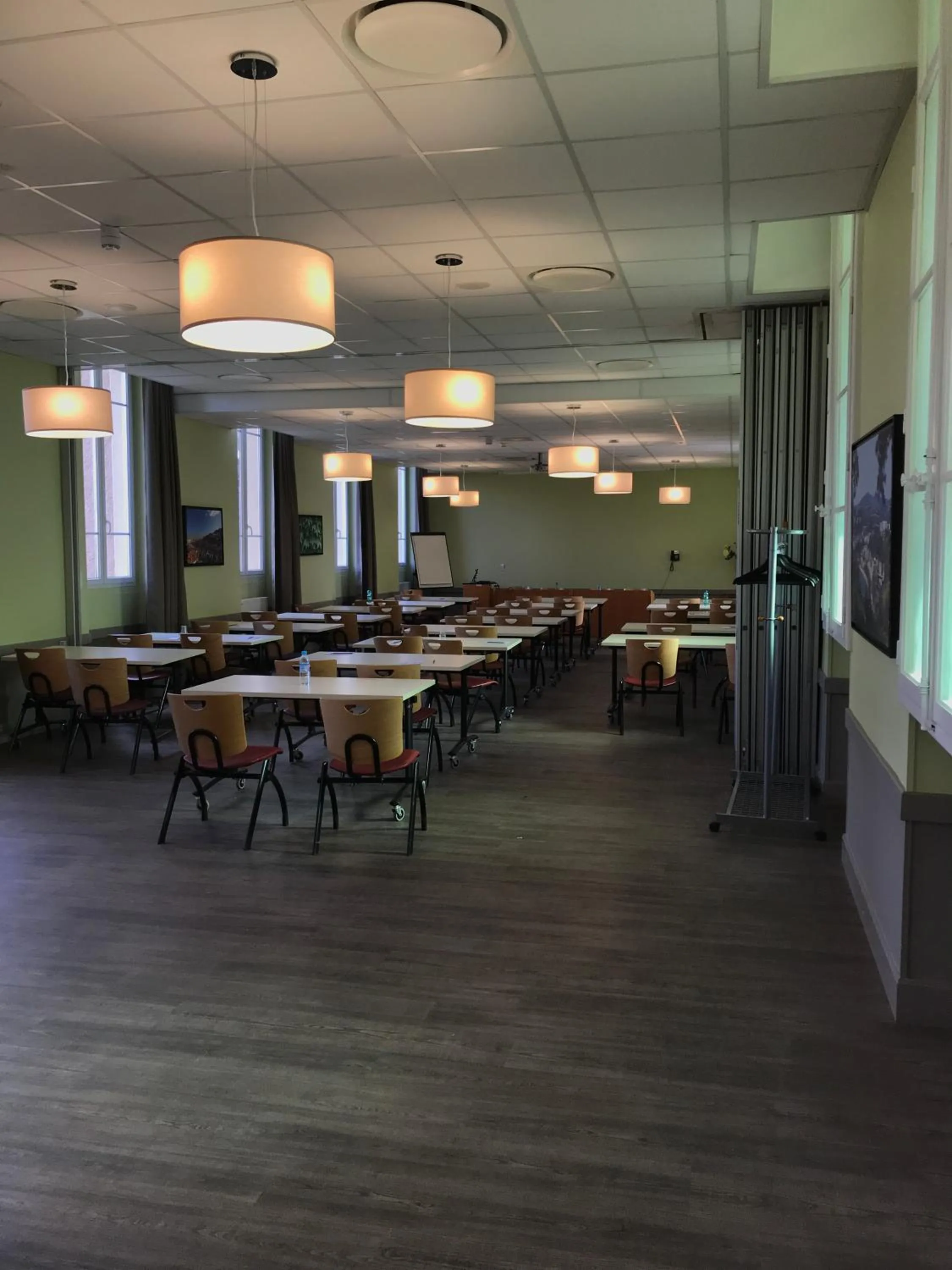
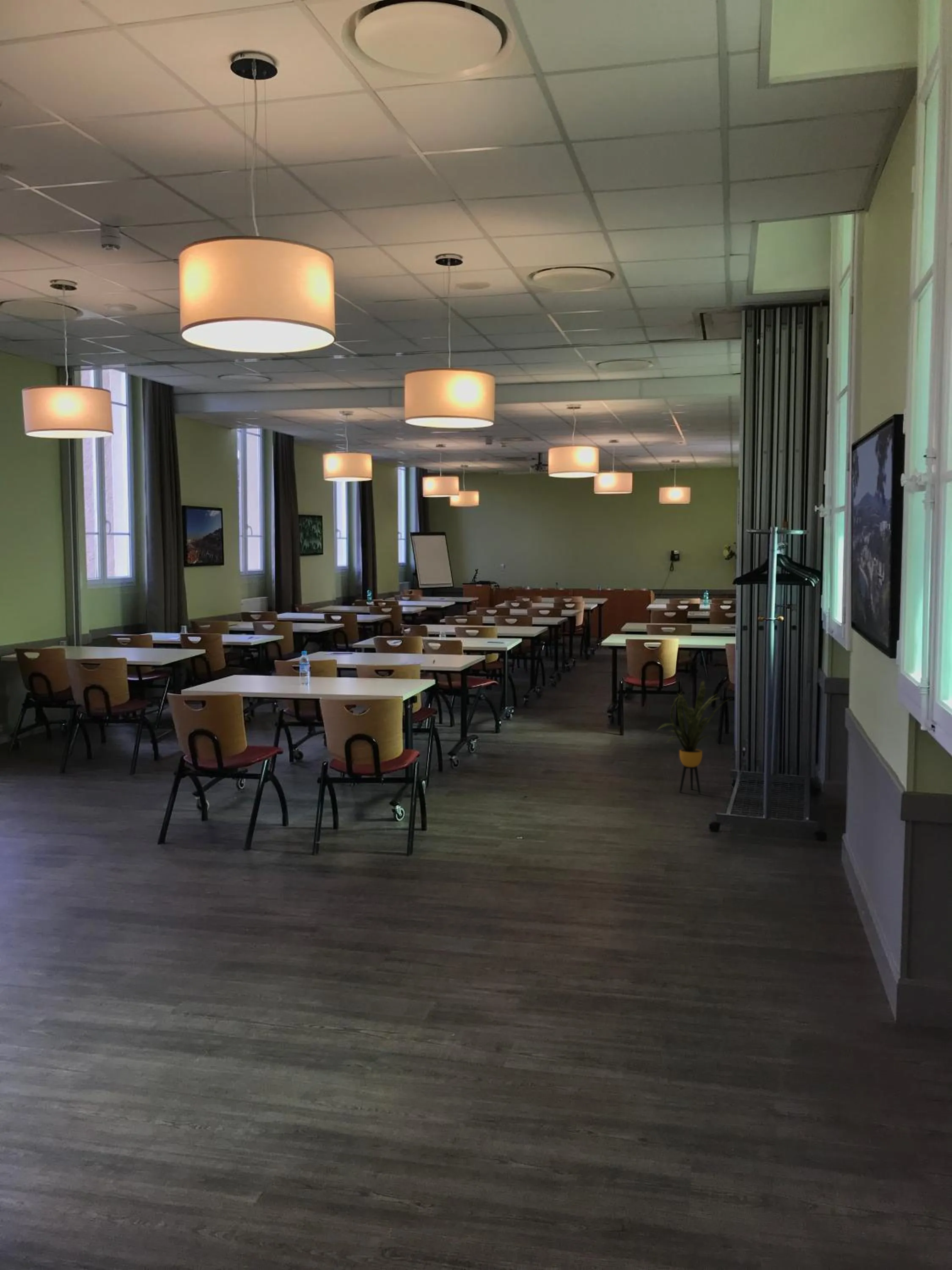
+ house plant (696, 738)
